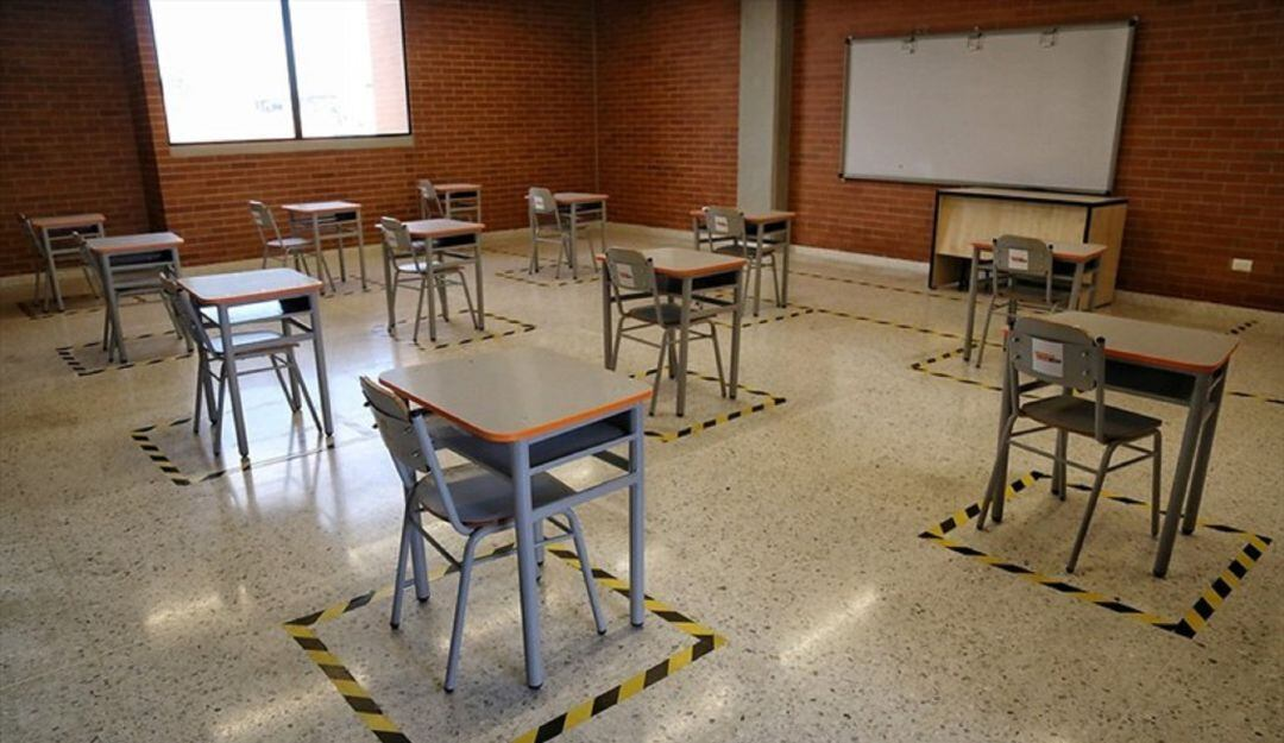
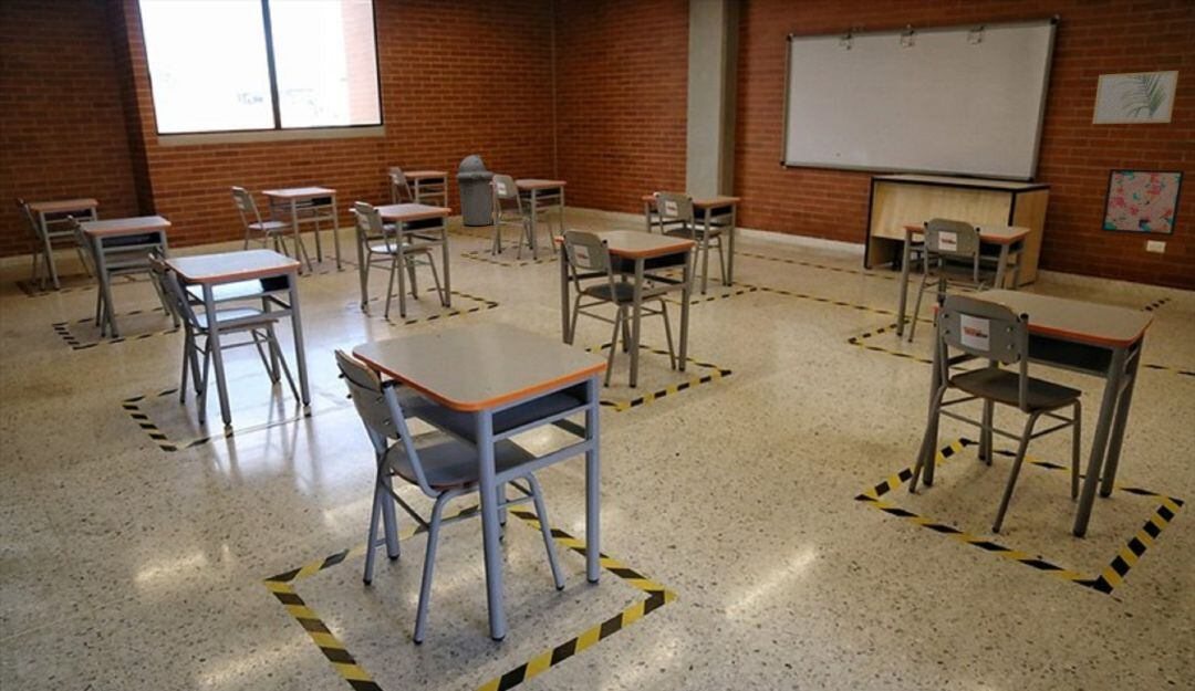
+ wall art (1141, 201)
+ trash can (476, 189)
+ wall art (1133, 97)
